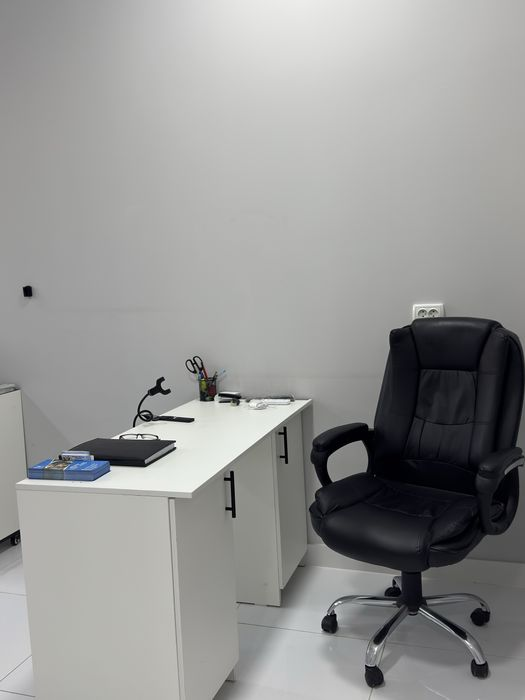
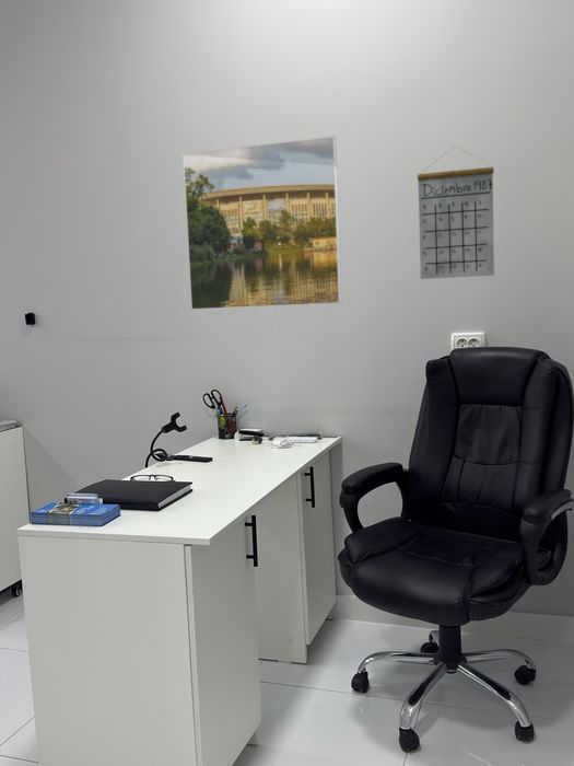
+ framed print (260, 227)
+ calendar (455, 211)
